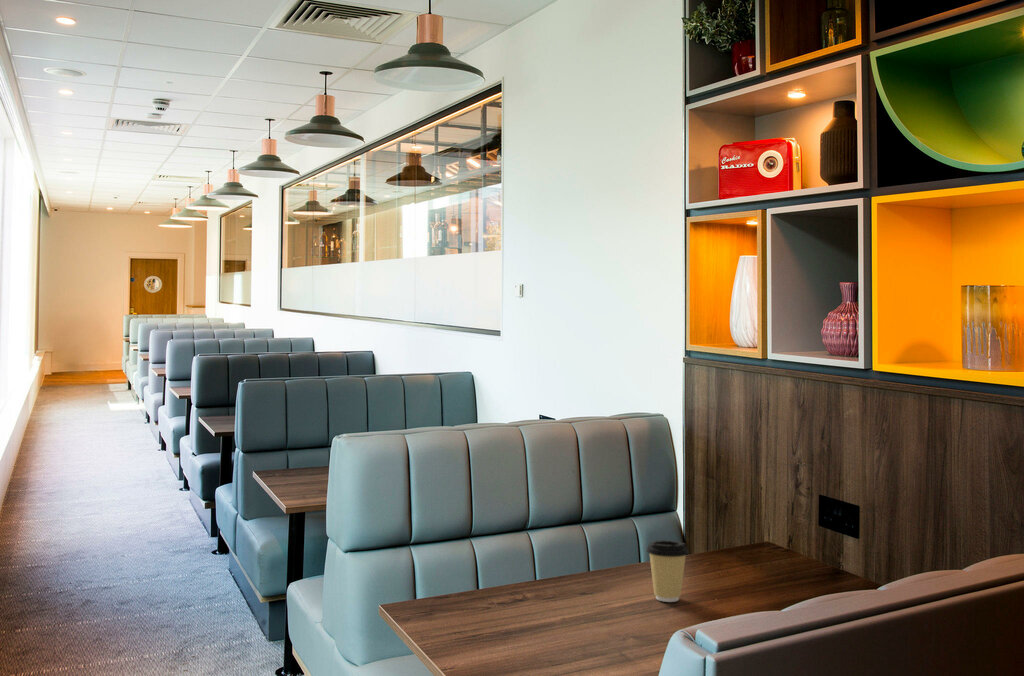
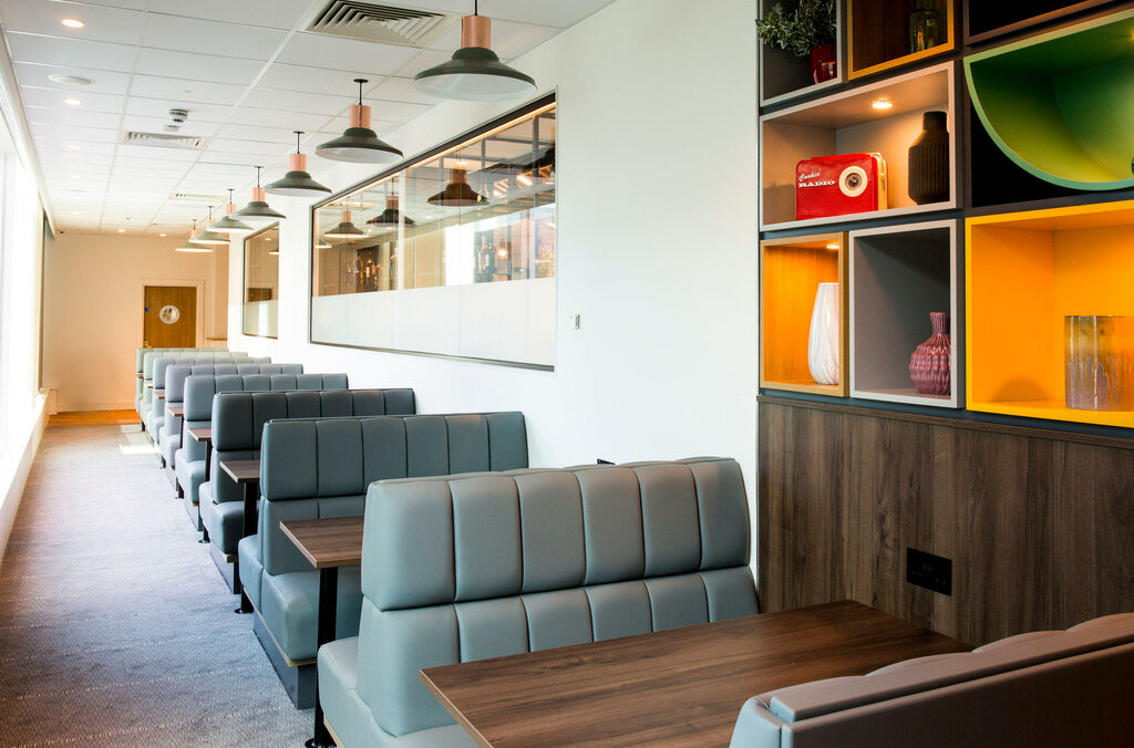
- coffee cup (667, 570)
